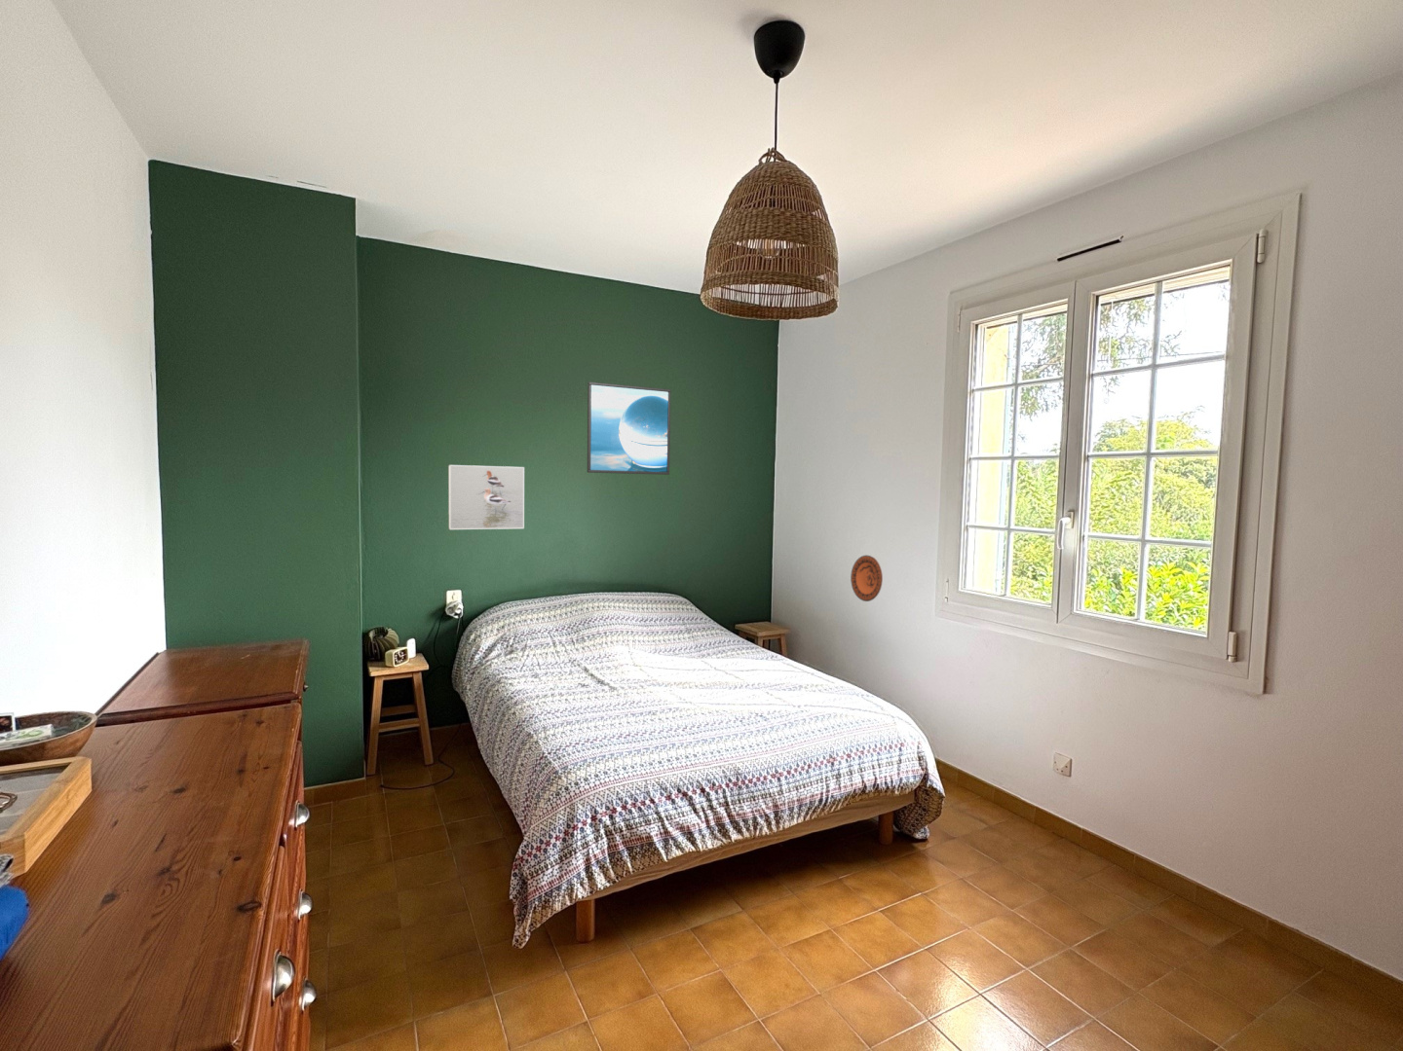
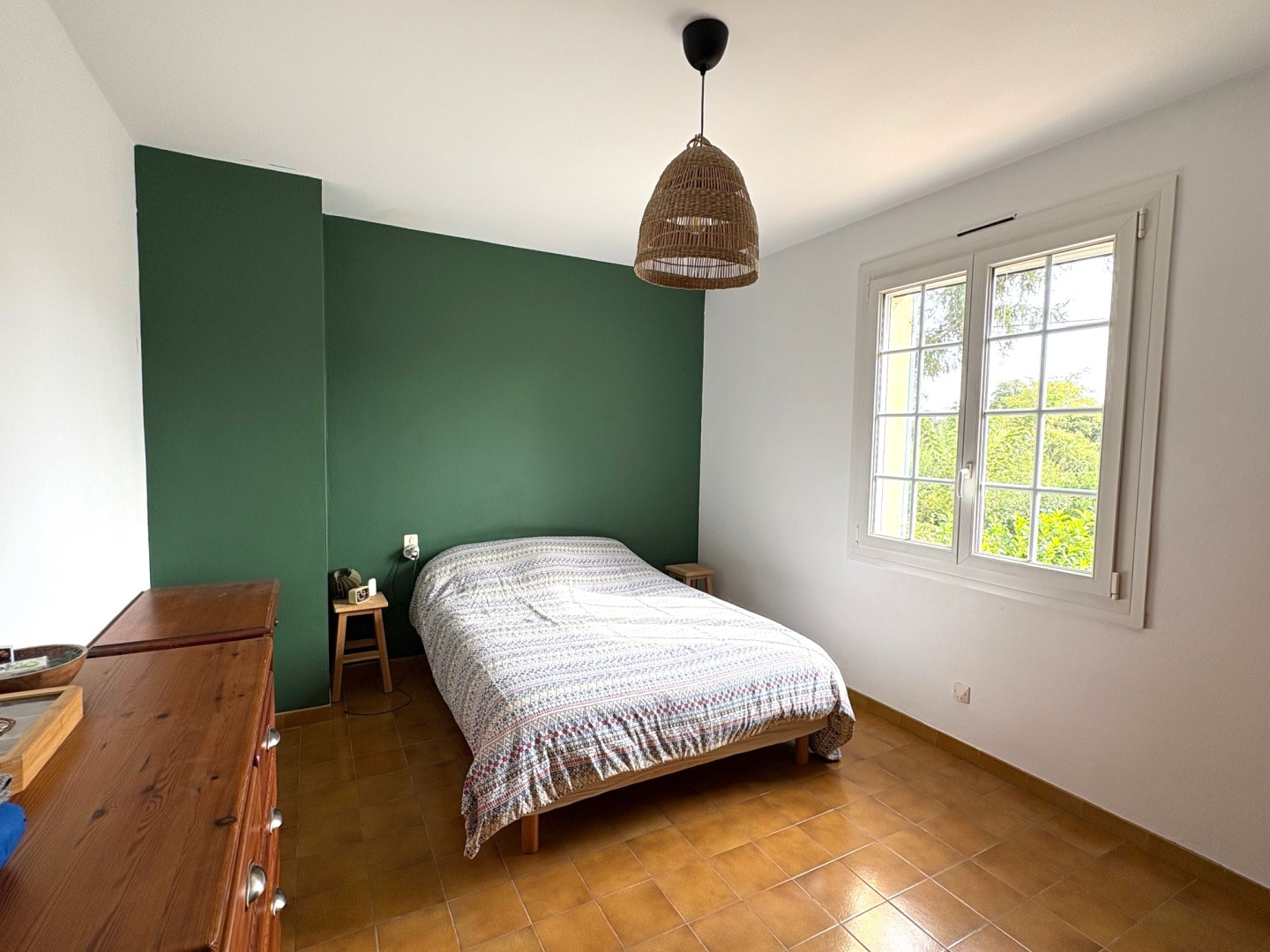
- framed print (630, 429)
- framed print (487, 497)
- decorative plate (866, 578)
